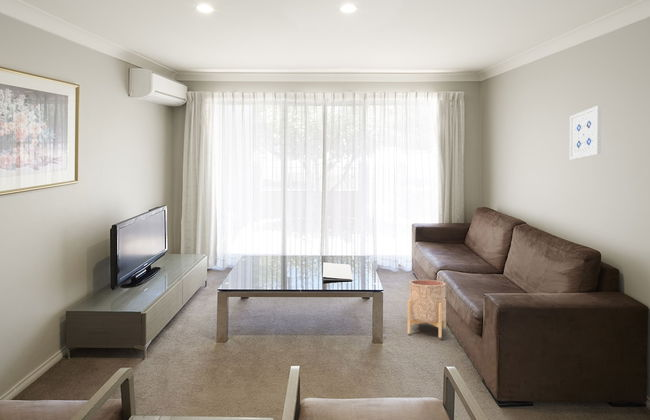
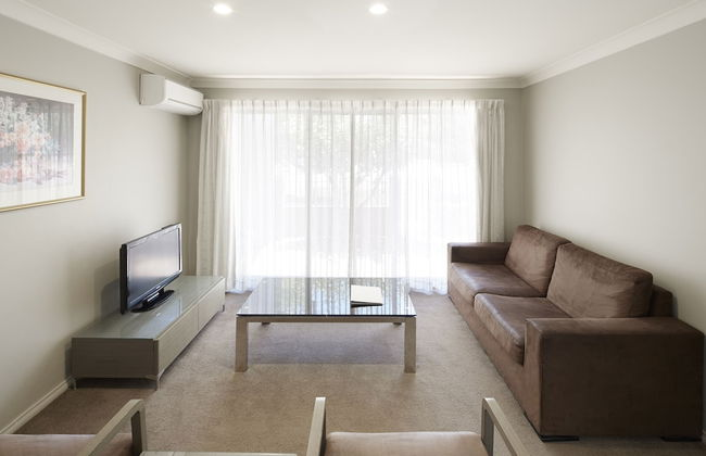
- wall art (584, 134)
- planter (427, 306)
